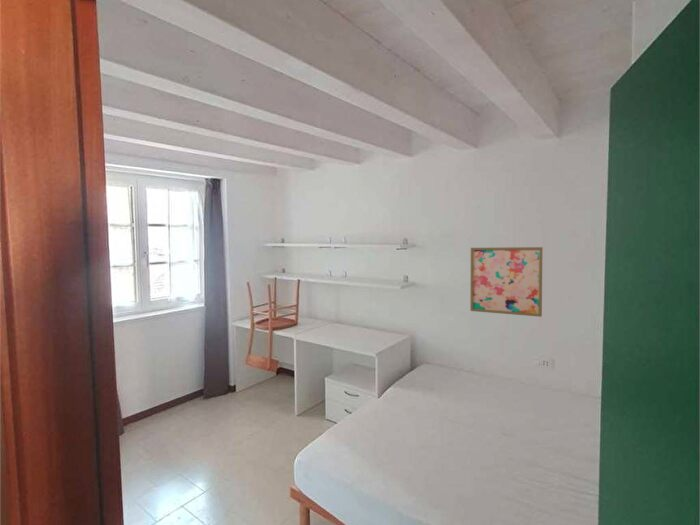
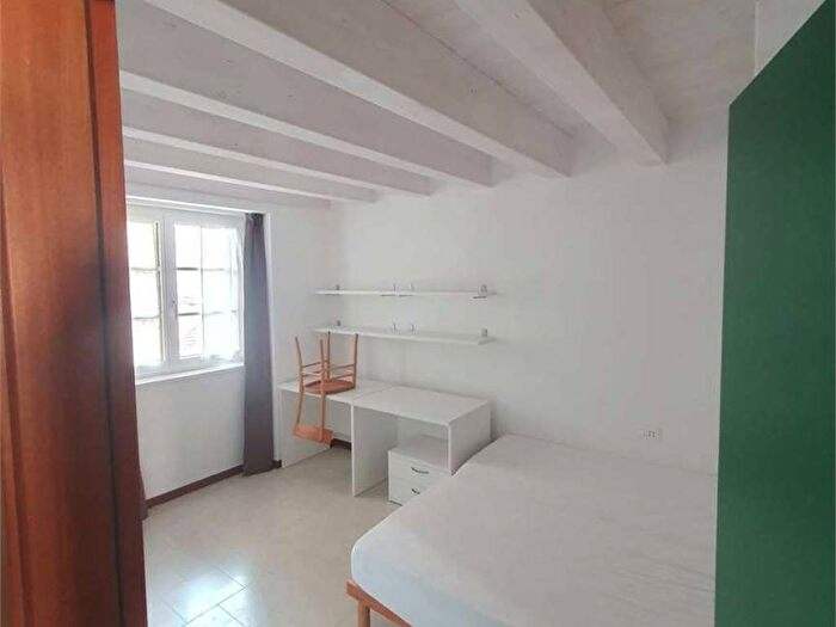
- wall art (504, 280)
